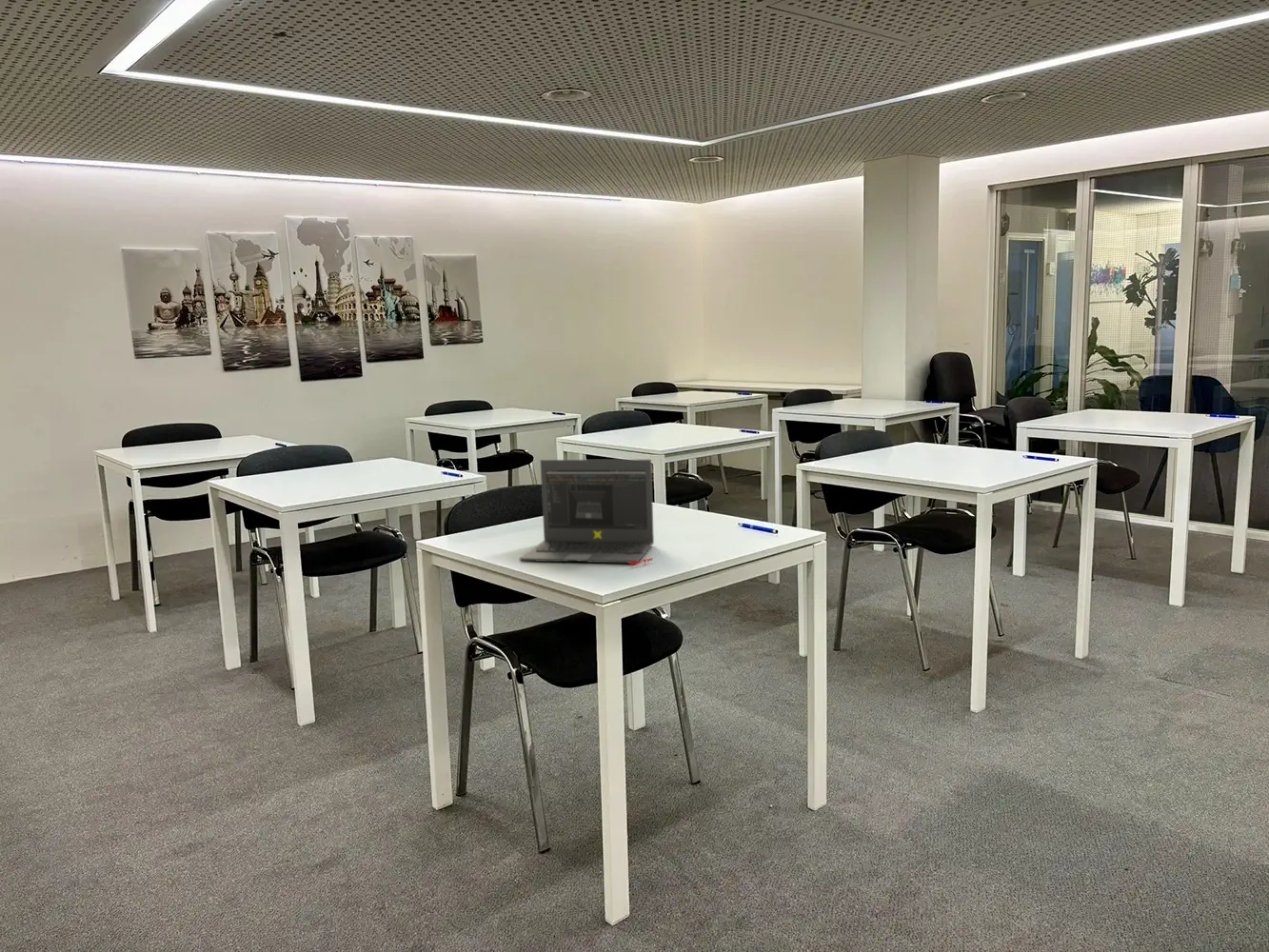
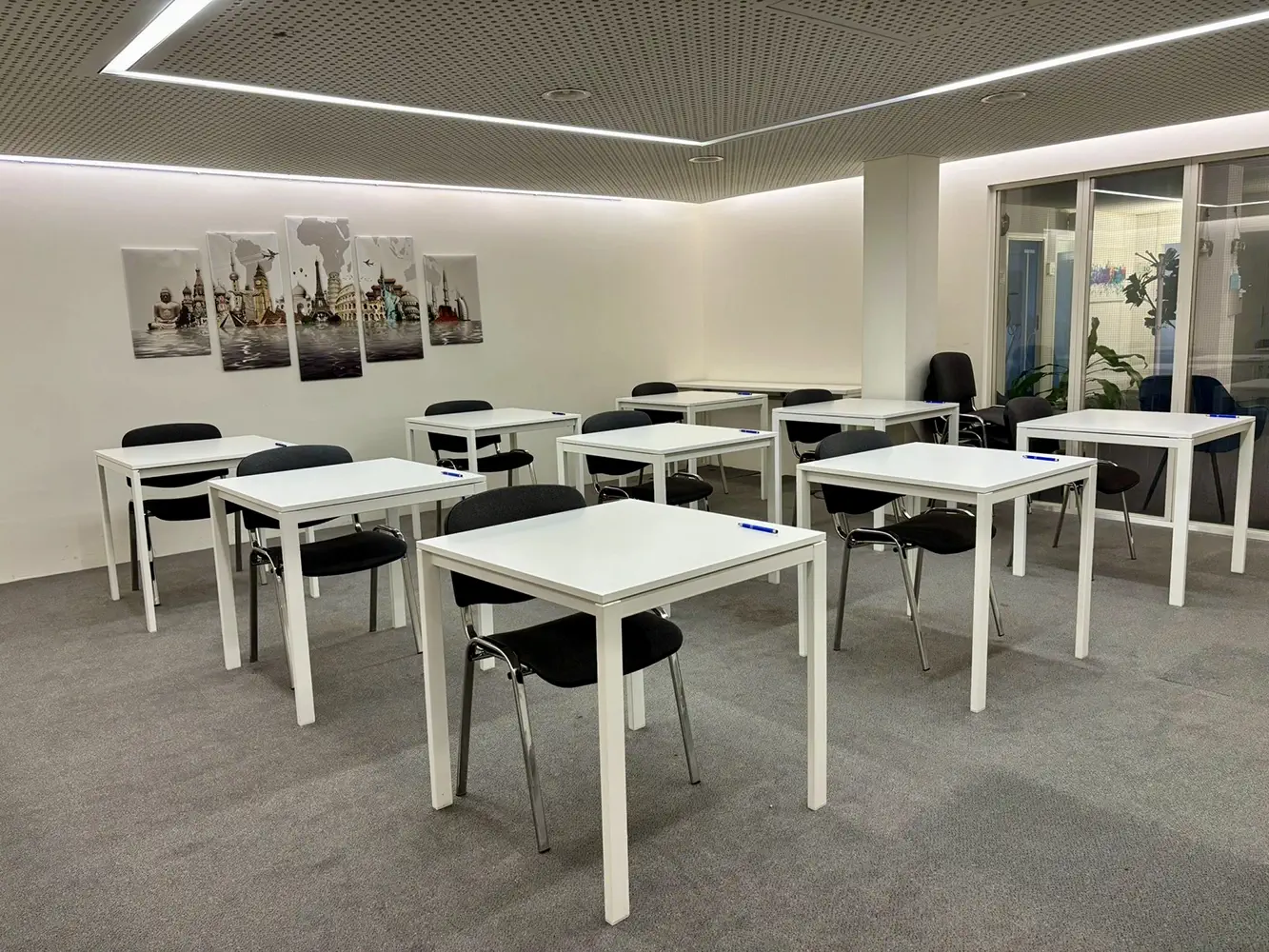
- laptop (591, 510)
